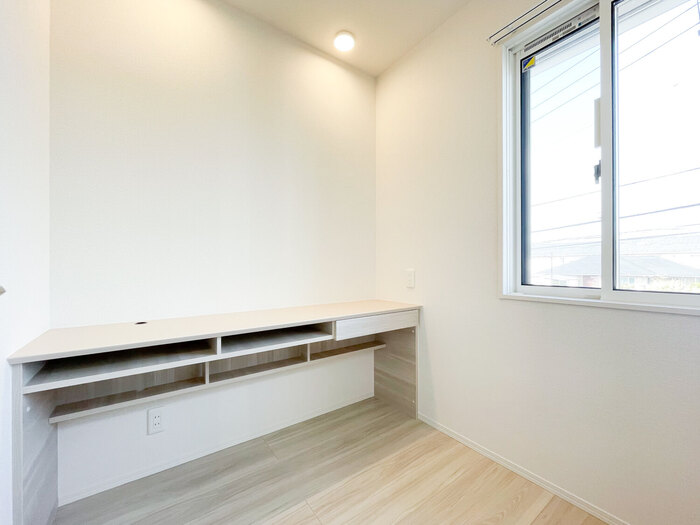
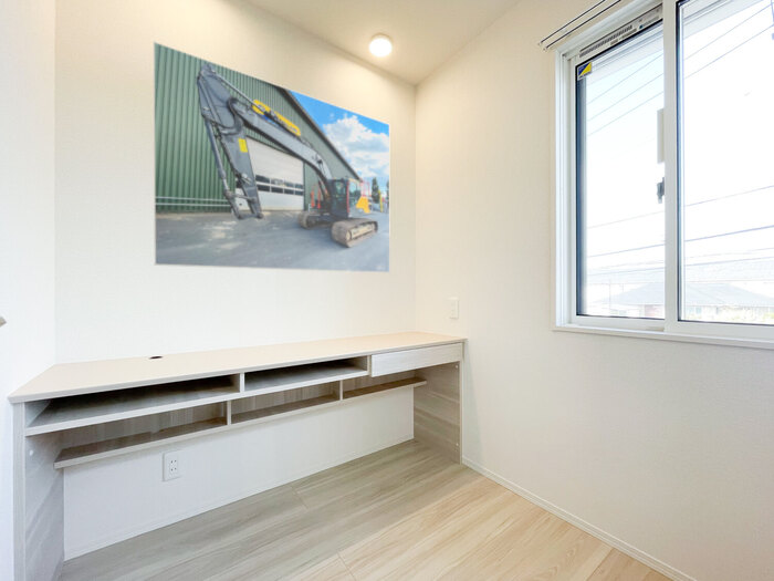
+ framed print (294, 180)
